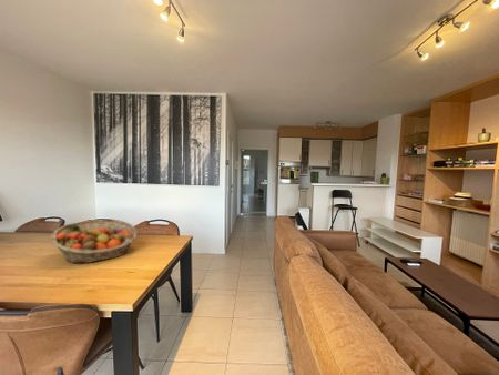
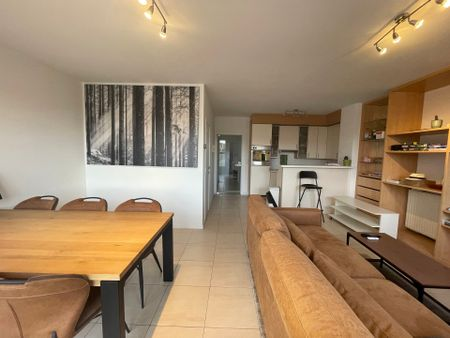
- fruit basket (98, 239)
